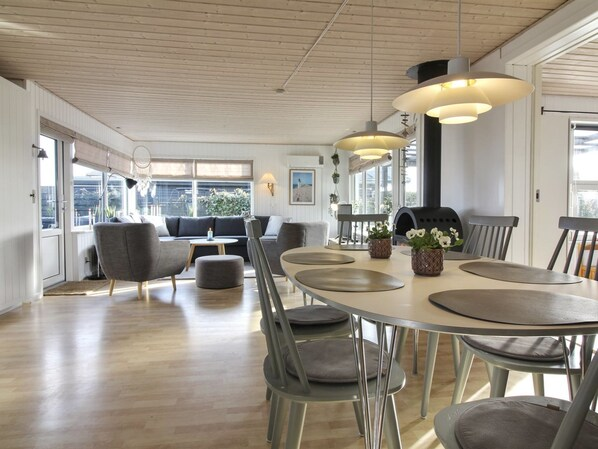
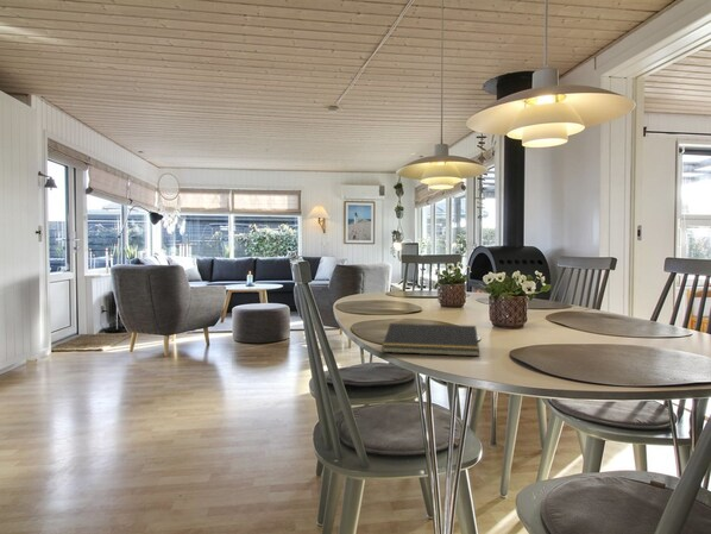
+ notepad (430, 338)
